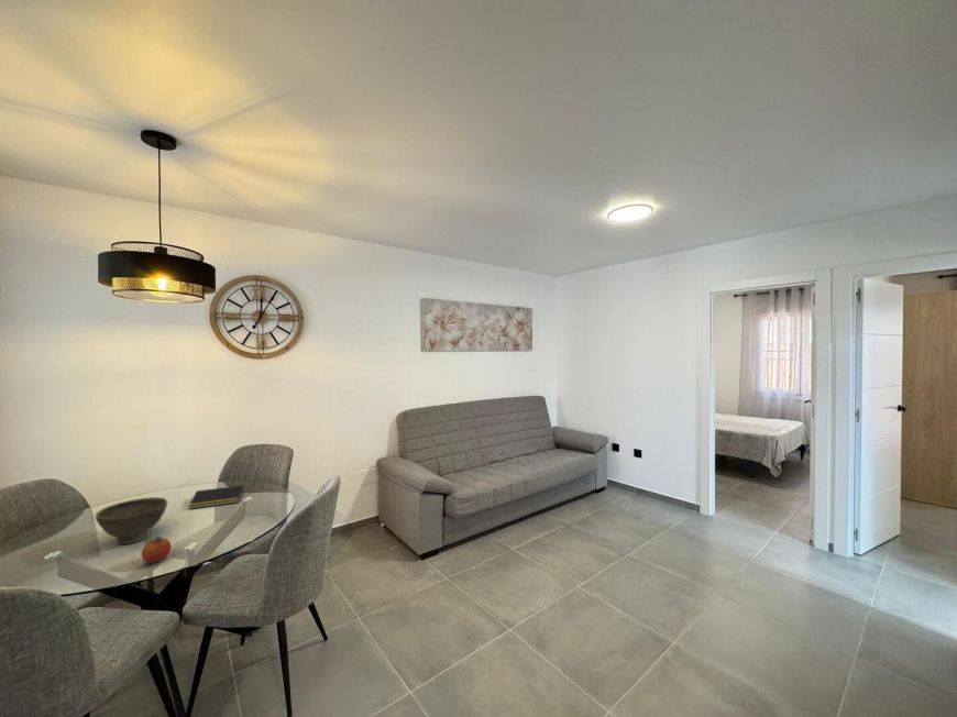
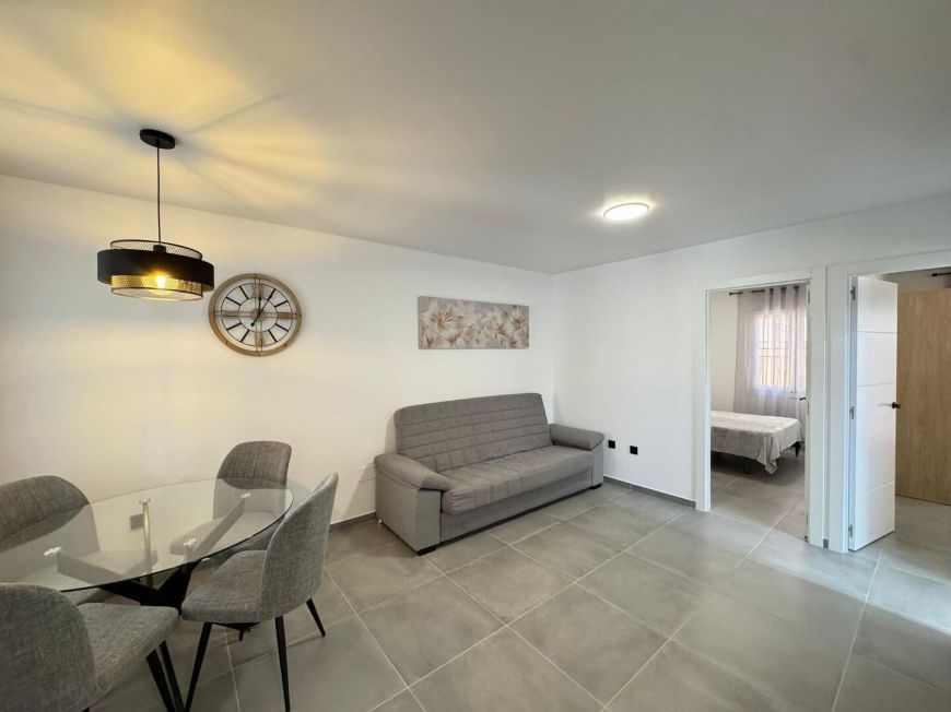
- bowl (133, 522)
- fruit (156, 548)
- notepad (217, 496)
